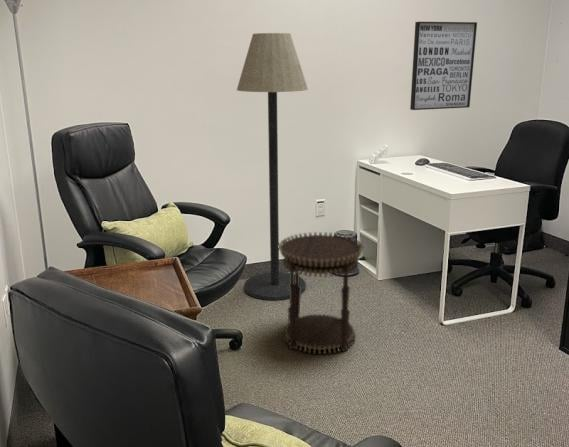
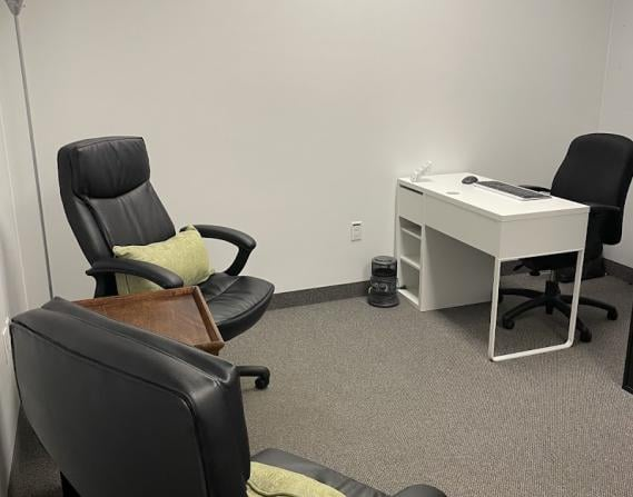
- floor lamp (273, 169)
- wall art (443, 66)
- side table (320, 276)
